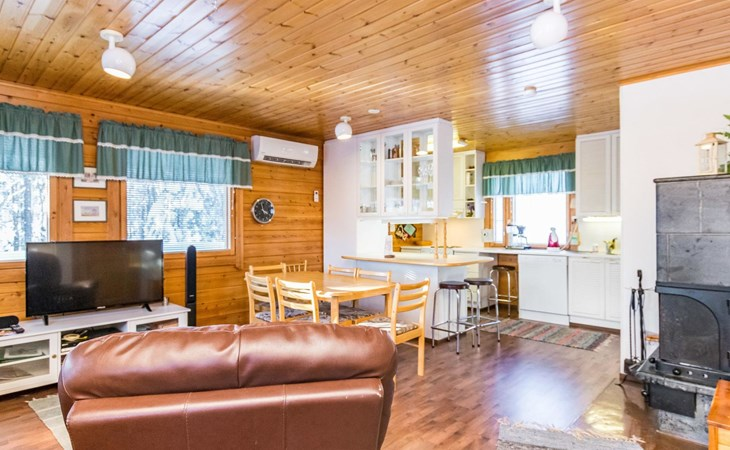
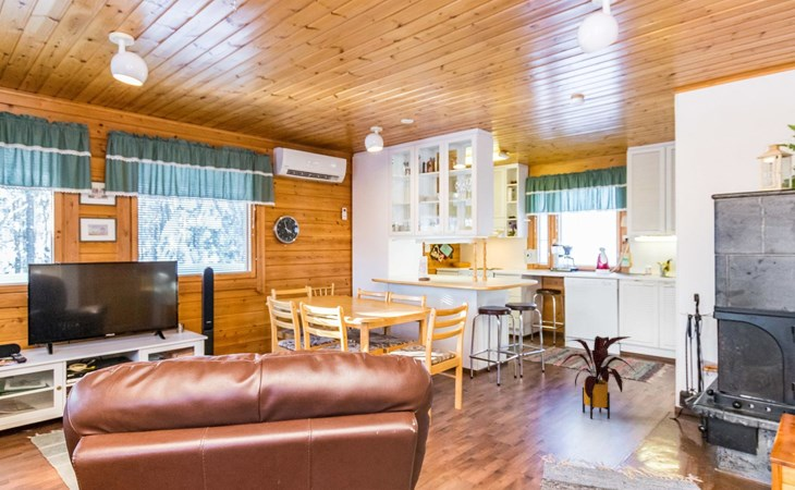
+ house plant (596, 373)
